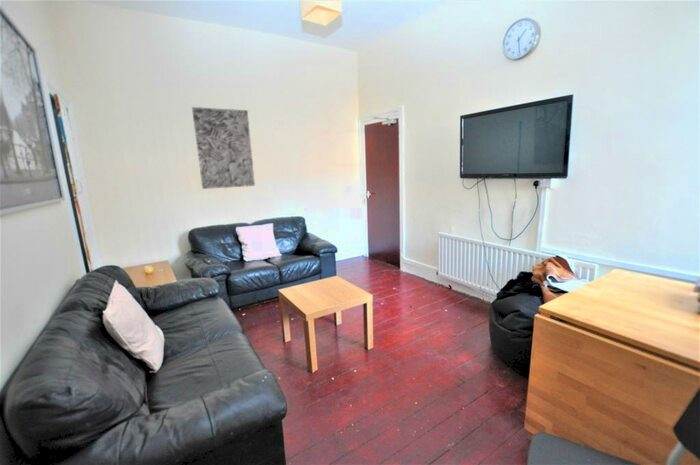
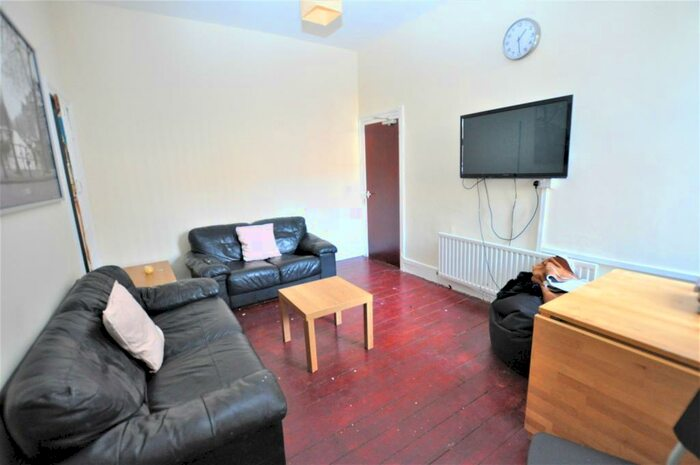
- wall art (225, 149)
